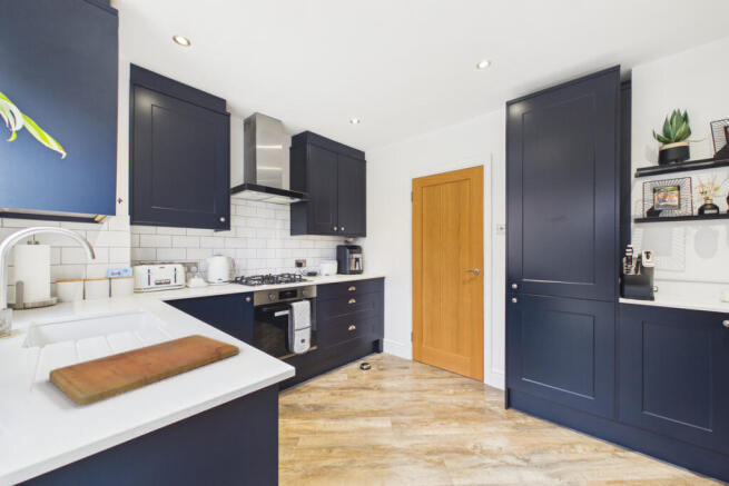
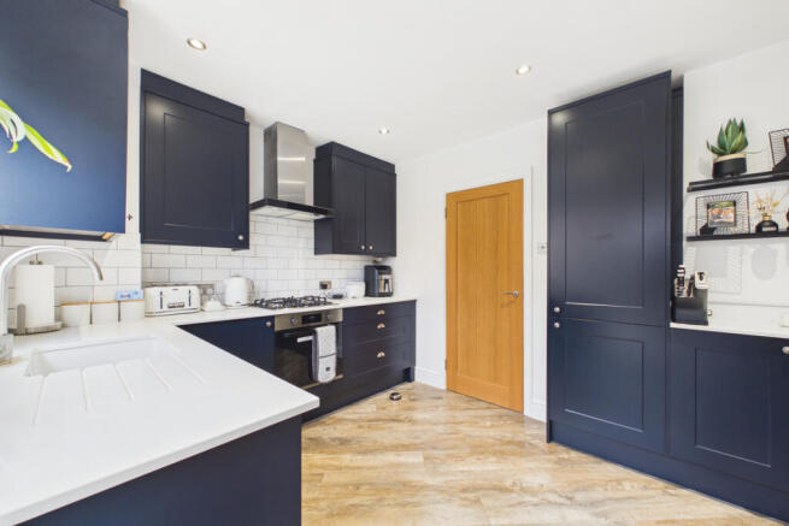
- cutting board (154, 360)
